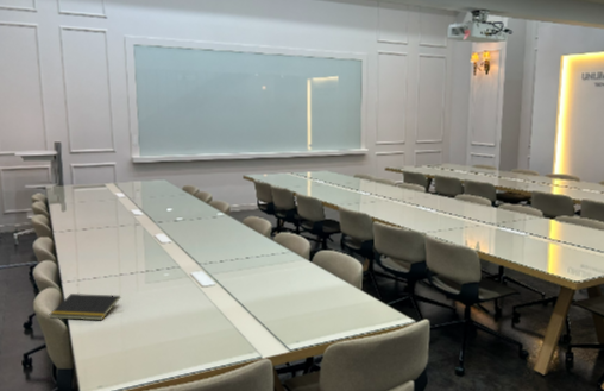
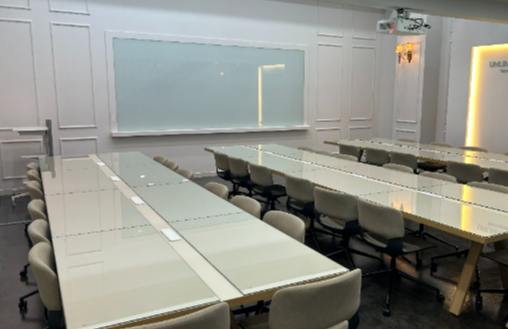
- notepad (86, 305)
